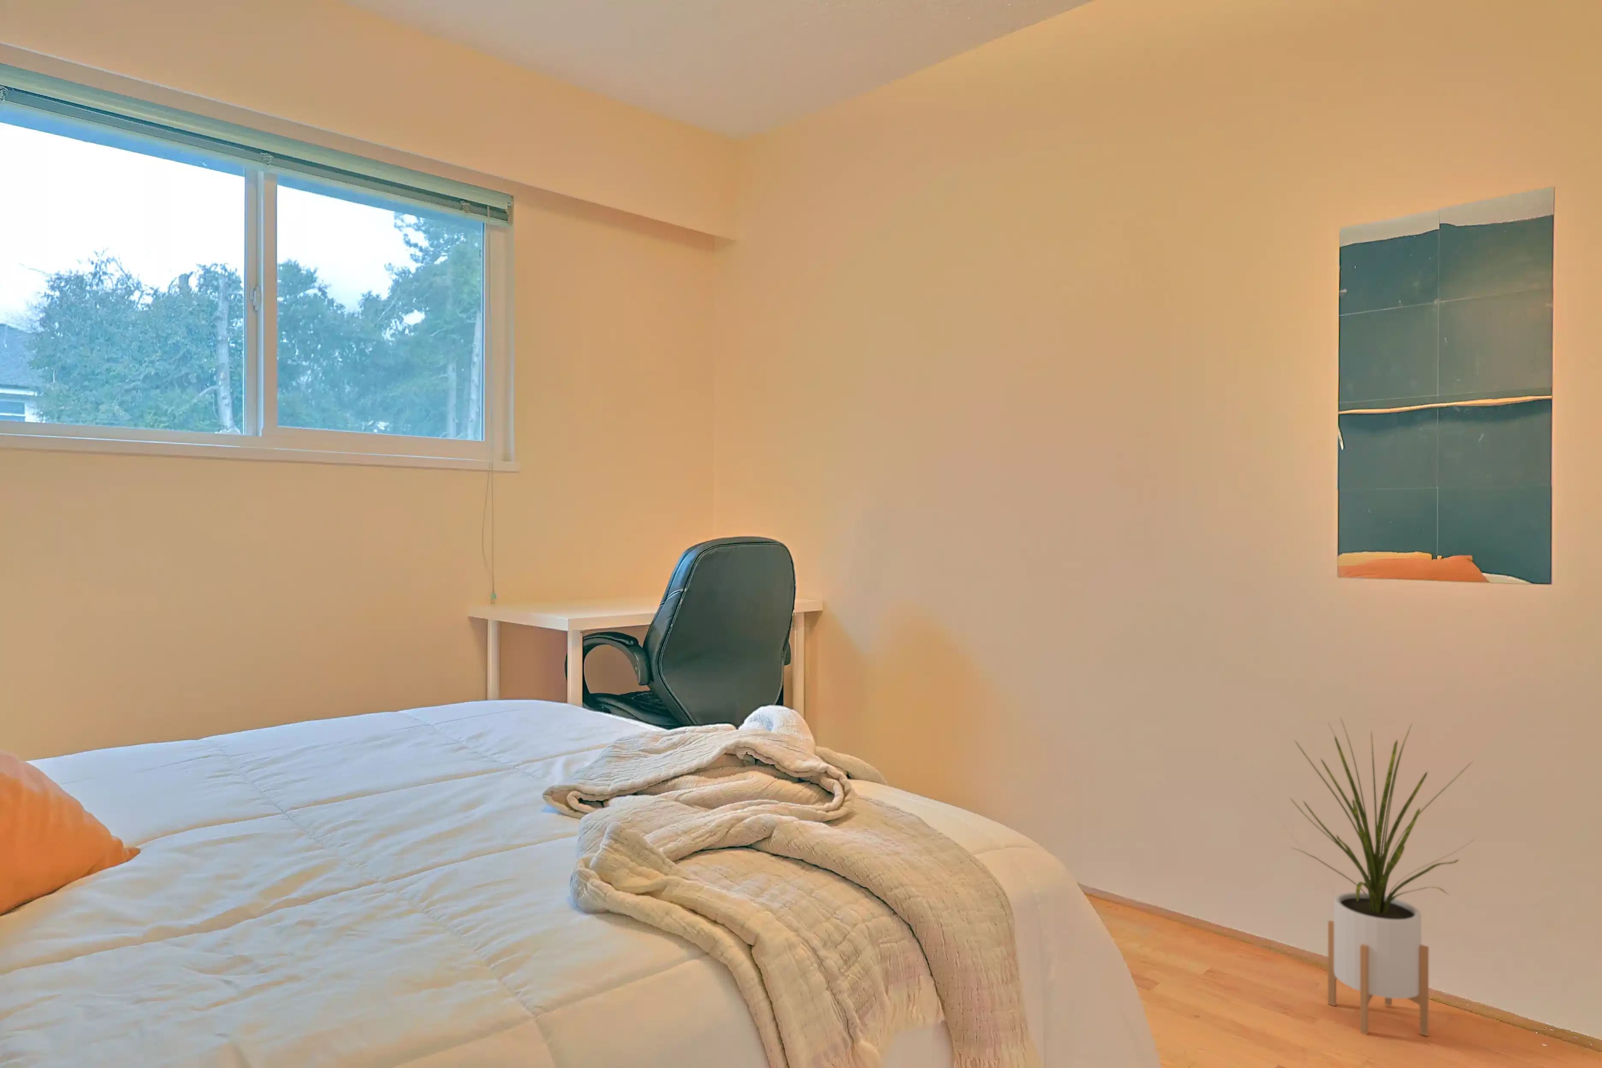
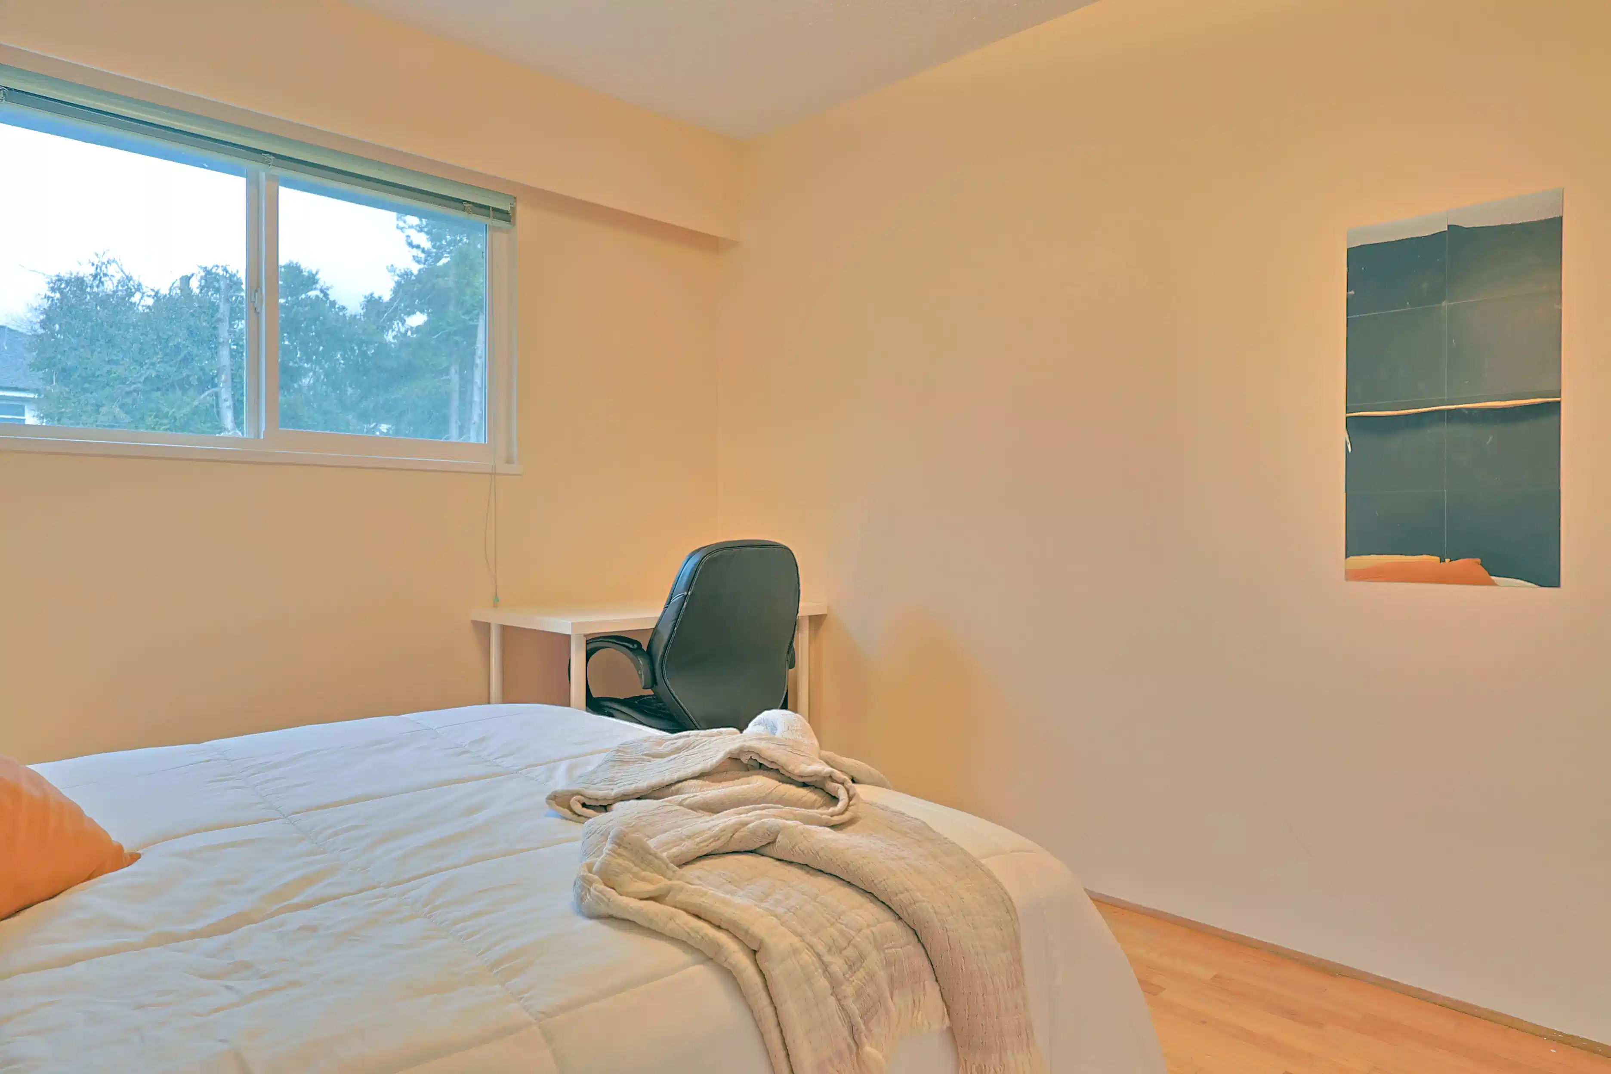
- house plant (1380, 870)
